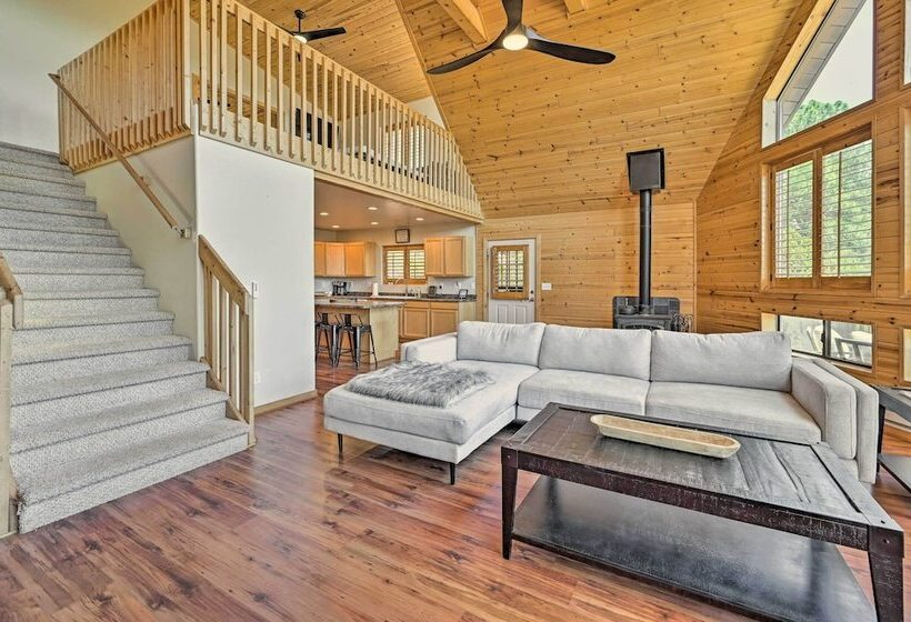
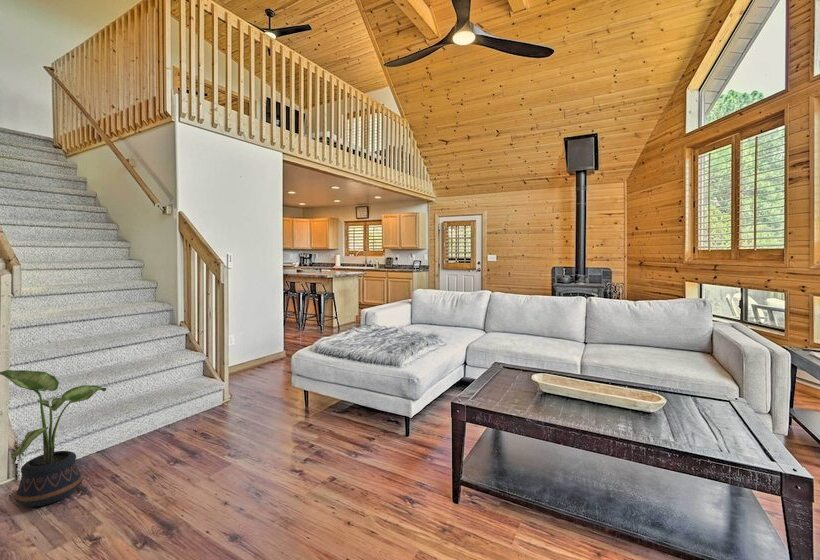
+ potted plant (56, 428)
